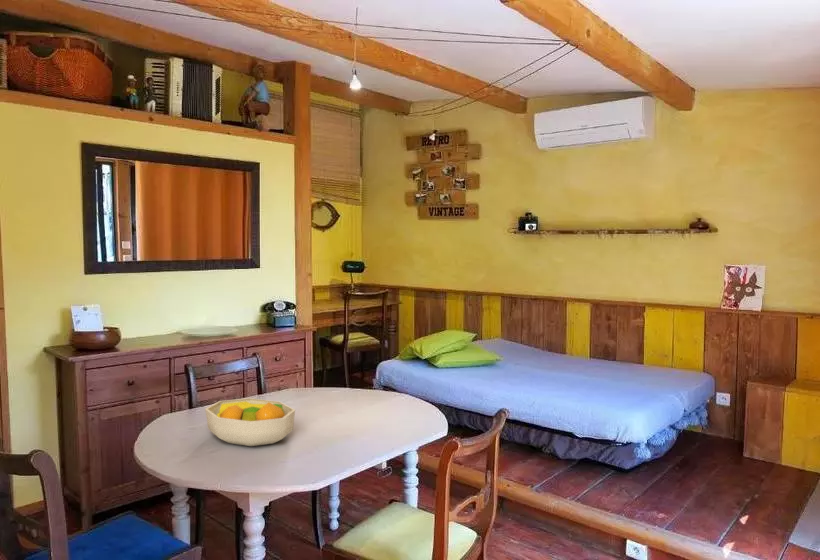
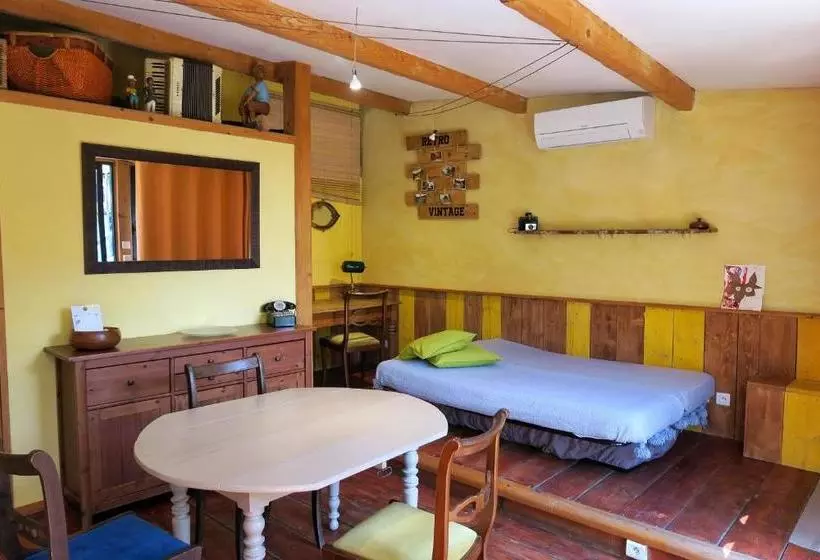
- fruit bowl (250, 416)
